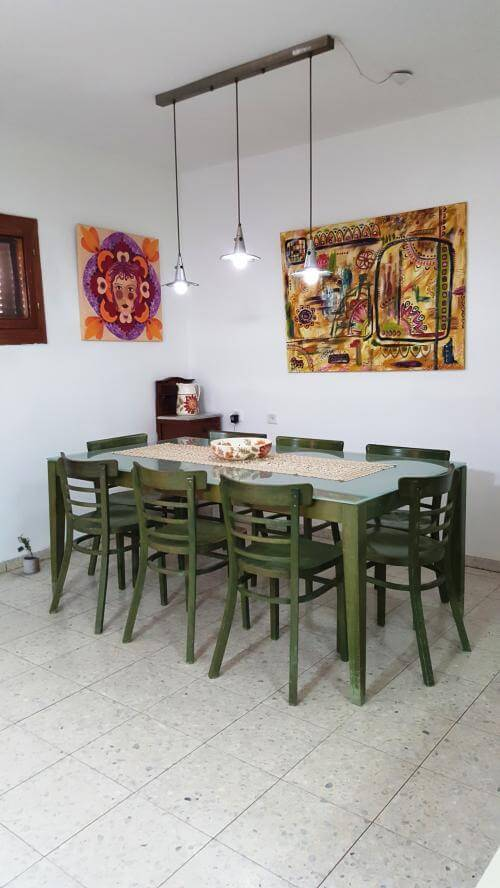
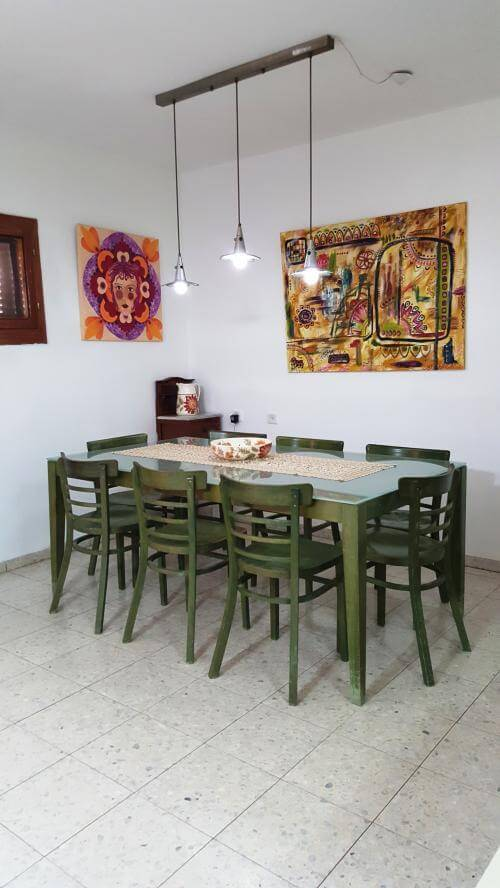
- potted plant (28, 551)
